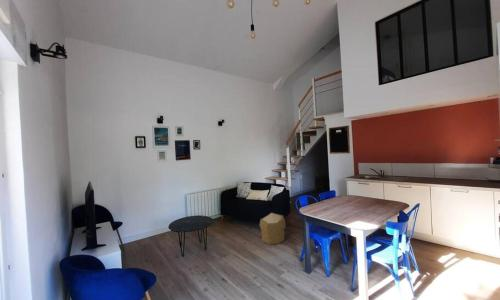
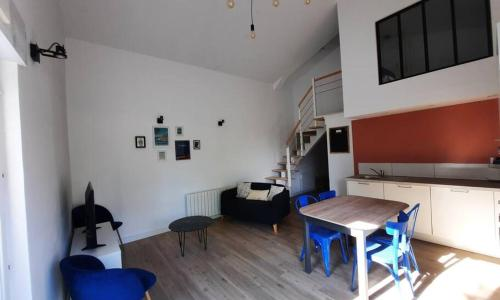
- pouf (272, 226)
